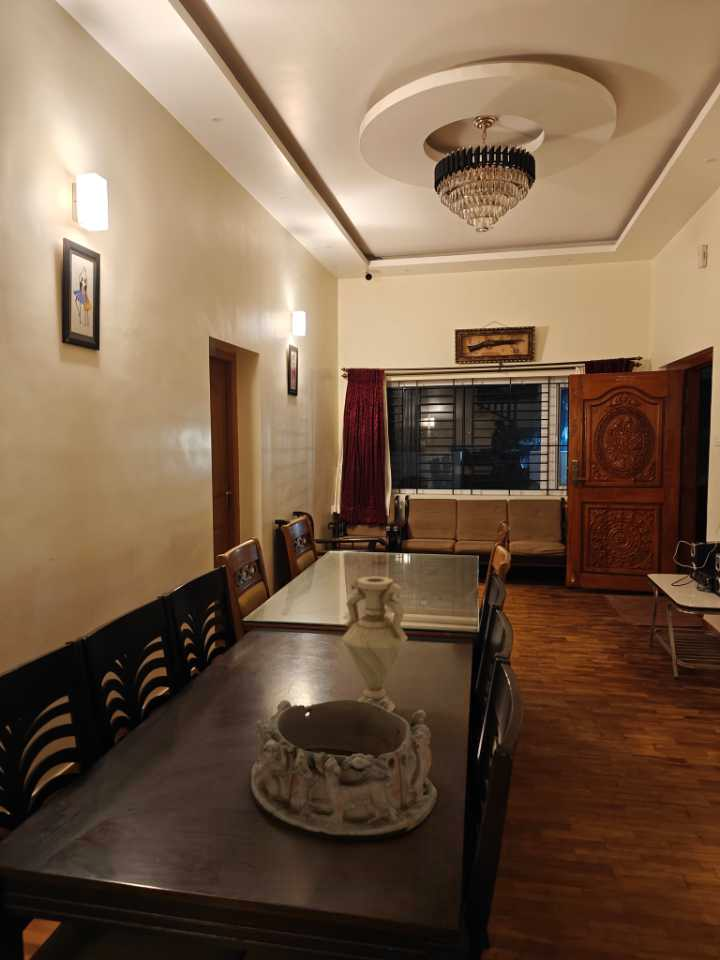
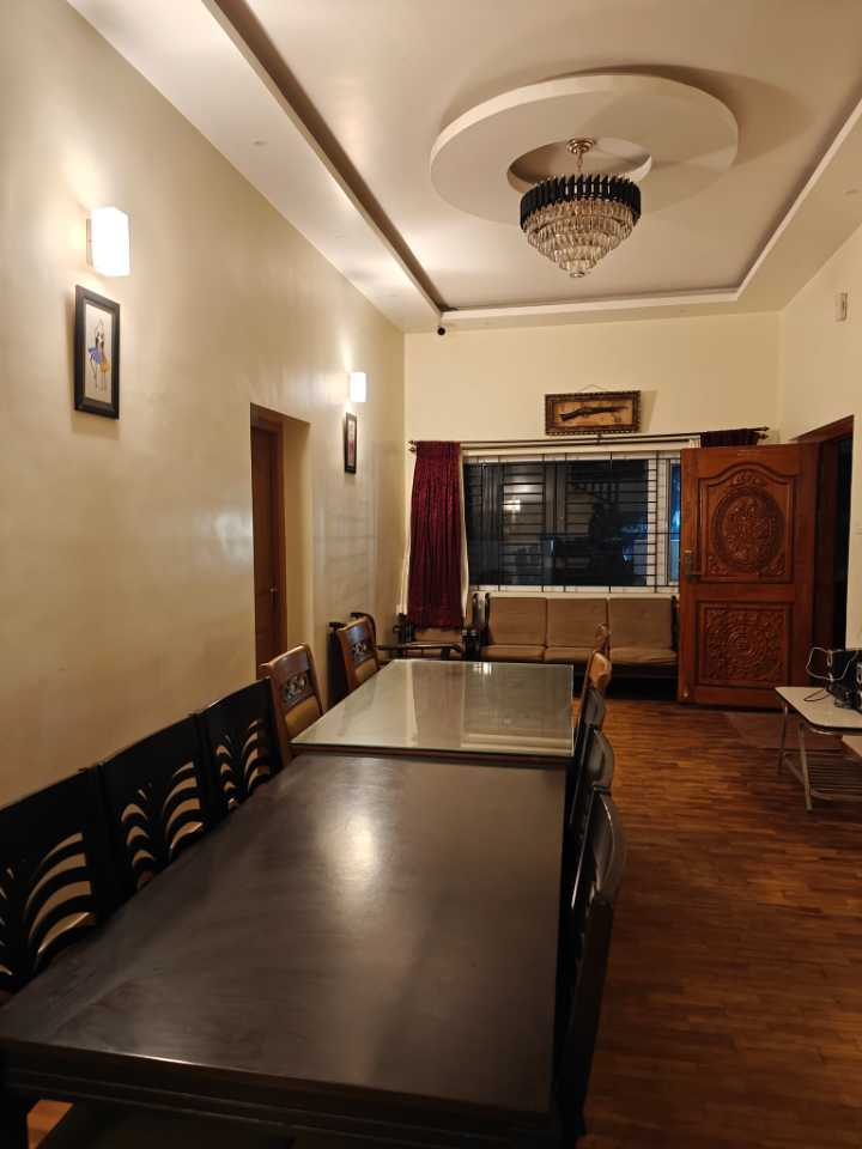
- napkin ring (340, 749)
- vase (374, 643)
